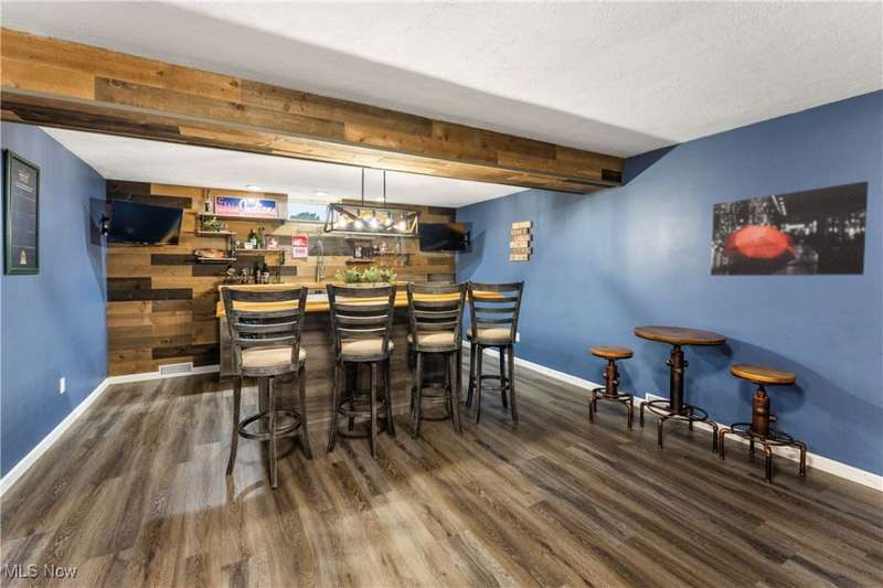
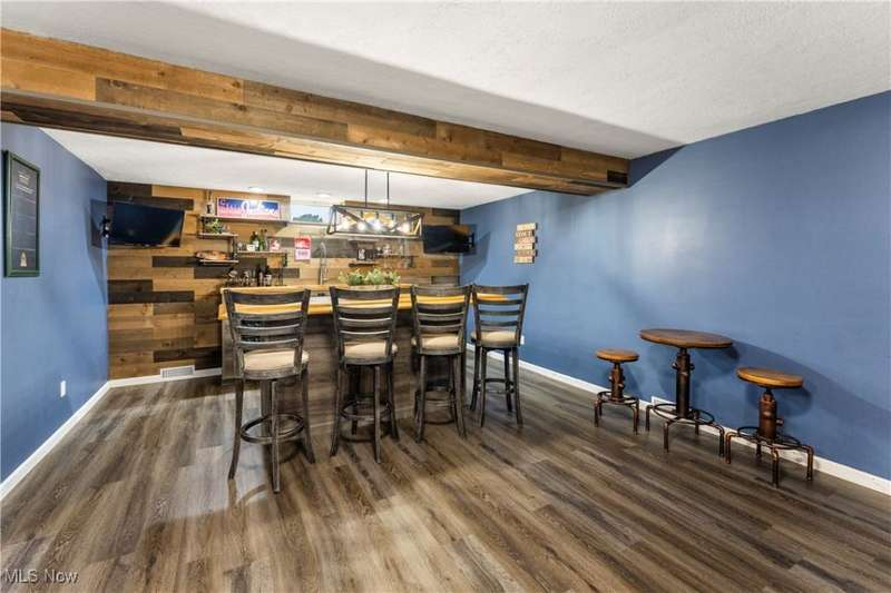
- wall art (778, 235)
